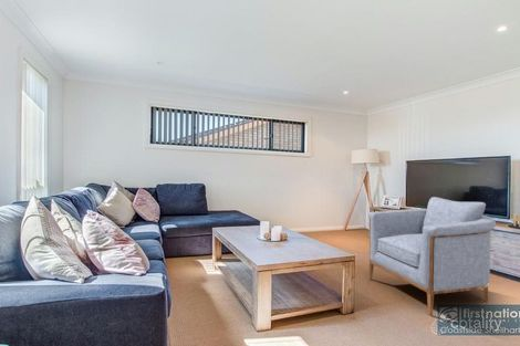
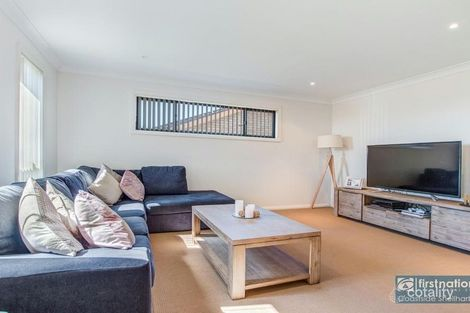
- armchair (434, 245)
